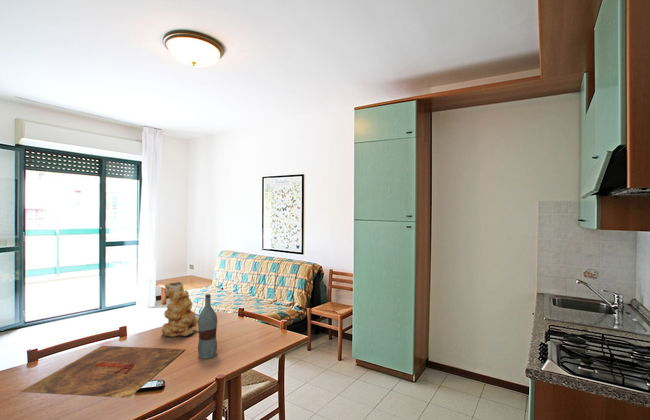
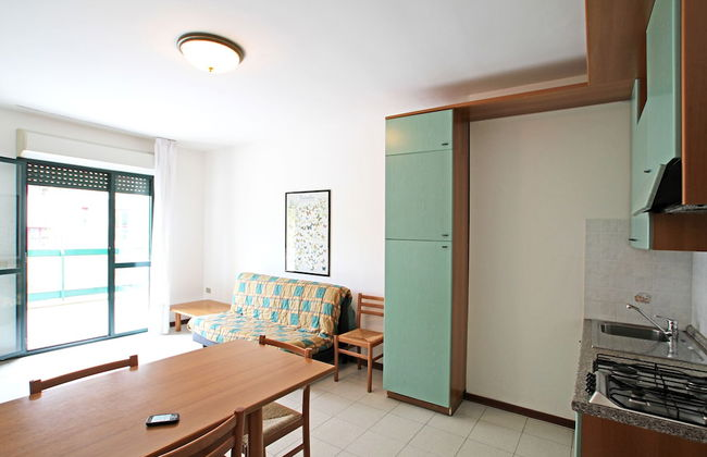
- vase (180, 307)
- placemat (113, 367)
- bottle (207, 325)
